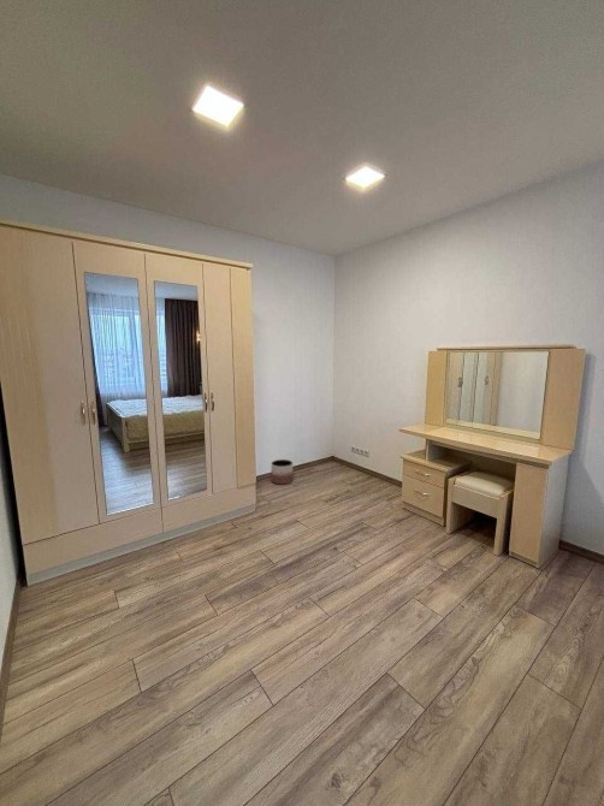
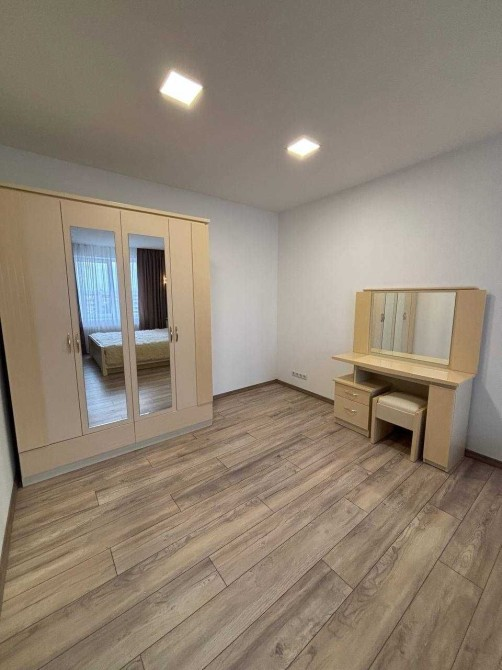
- planter (282, 472)
